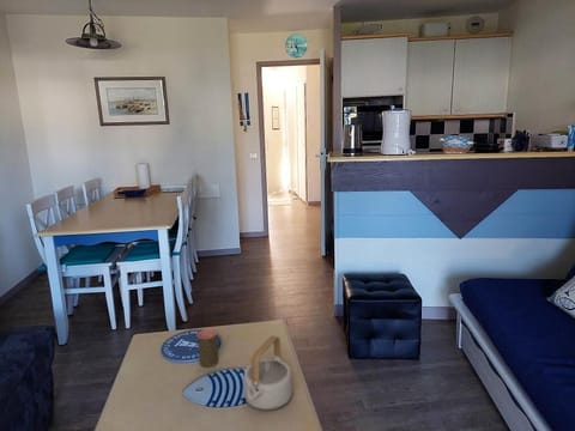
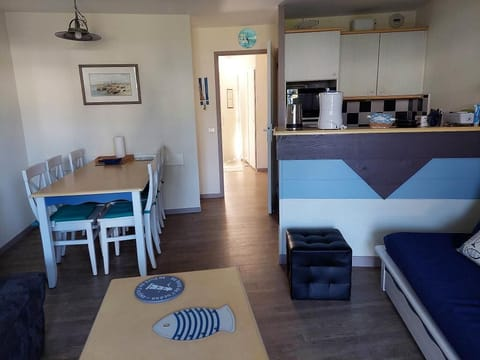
- cup (207, 347)
- teapot (265, 374)
